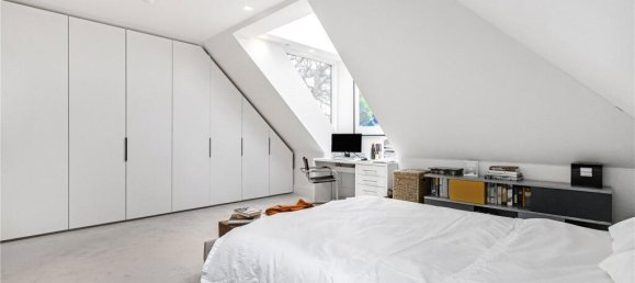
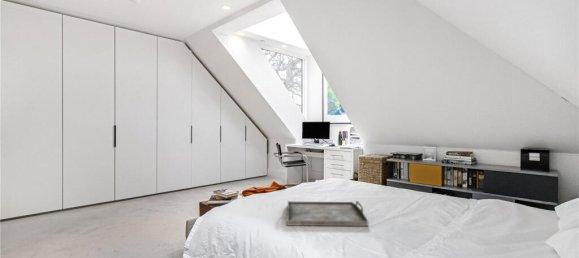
+ serving tray (323, 208)
